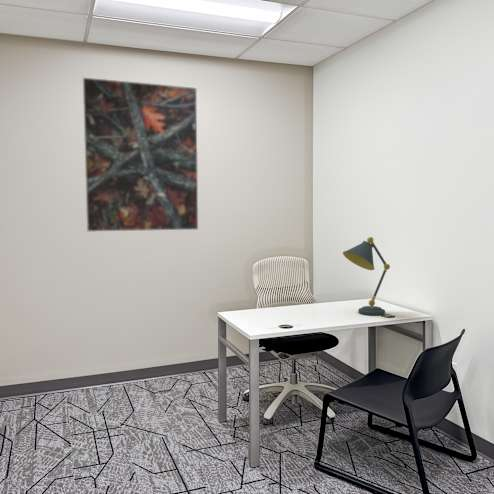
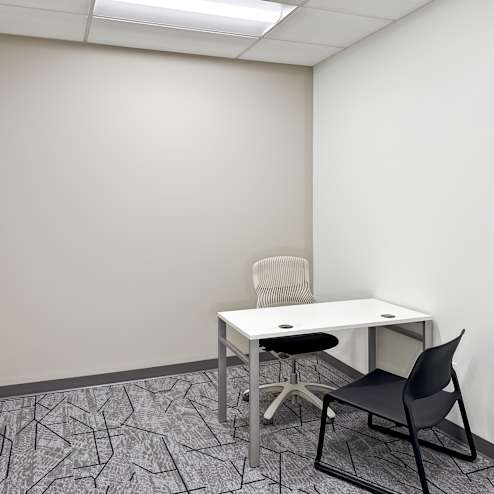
- desk lamp (368, 269)
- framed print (143, 157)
